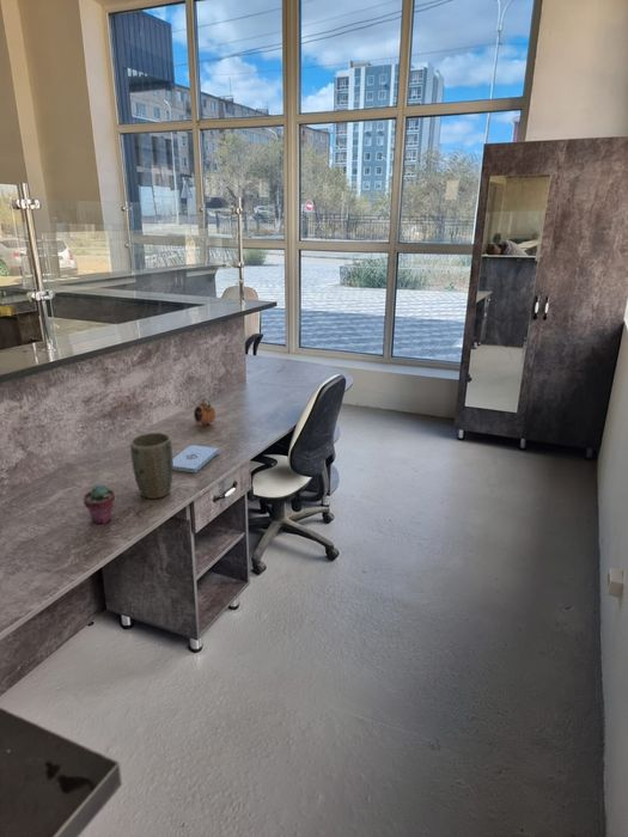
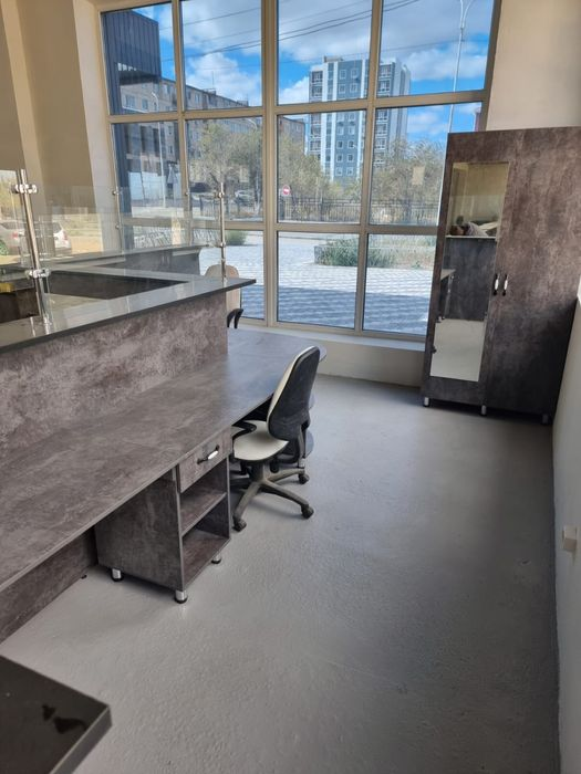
- potted succulent (99, 502)
- alarm clock (203, 411)
- plant pot (153, 466)
- notepad (193, 458)
